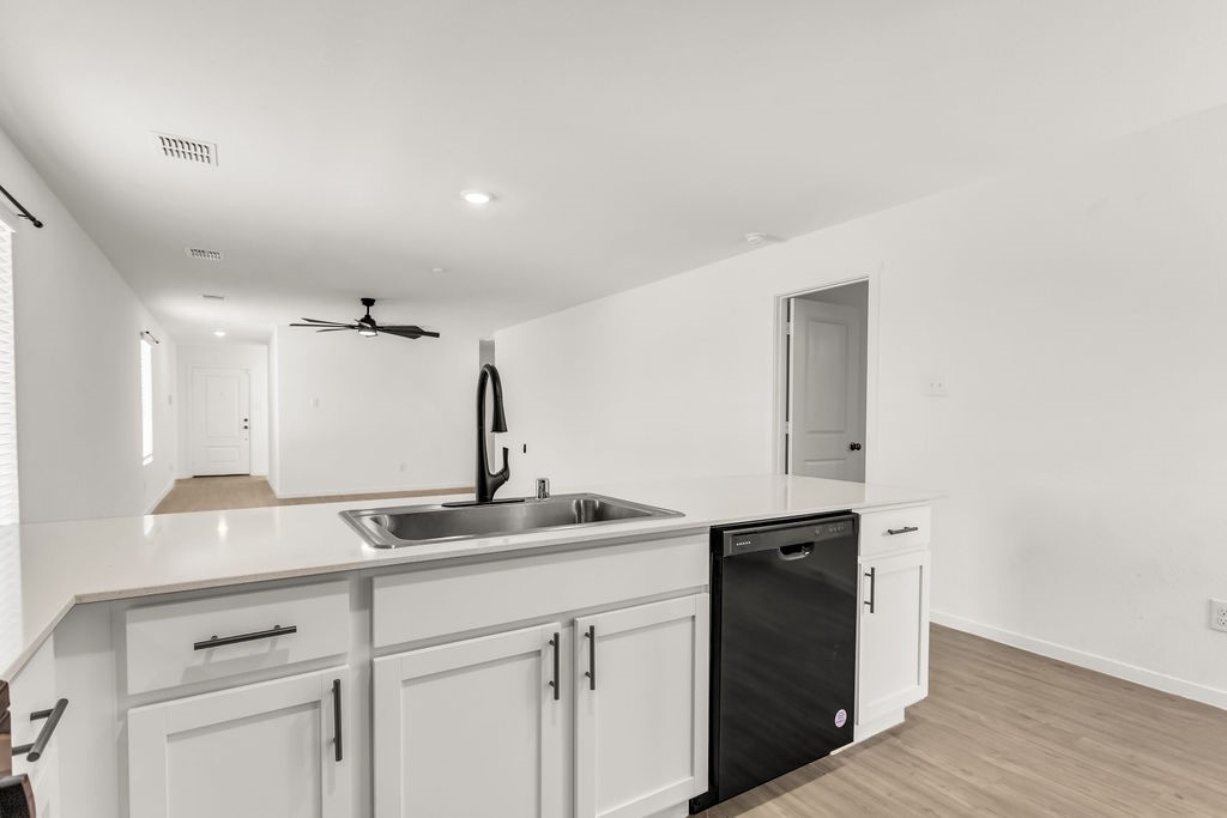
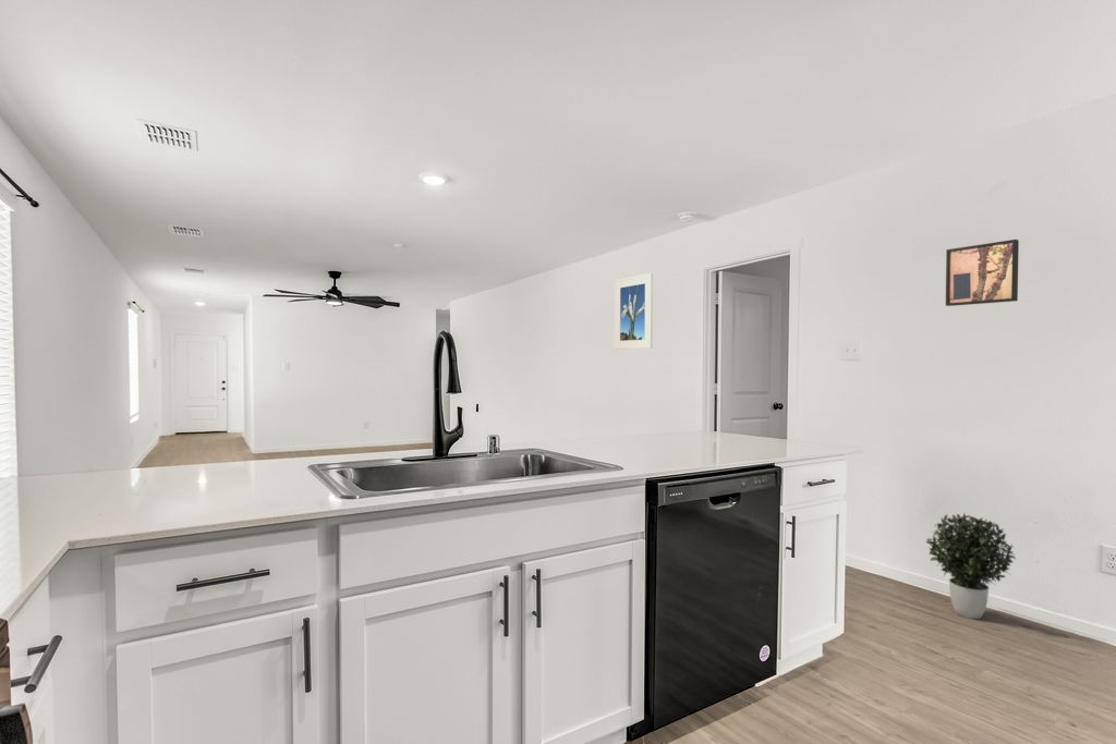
+ potted plant (970, 564)
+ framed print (632, 313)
+ wall art (980, 273)
